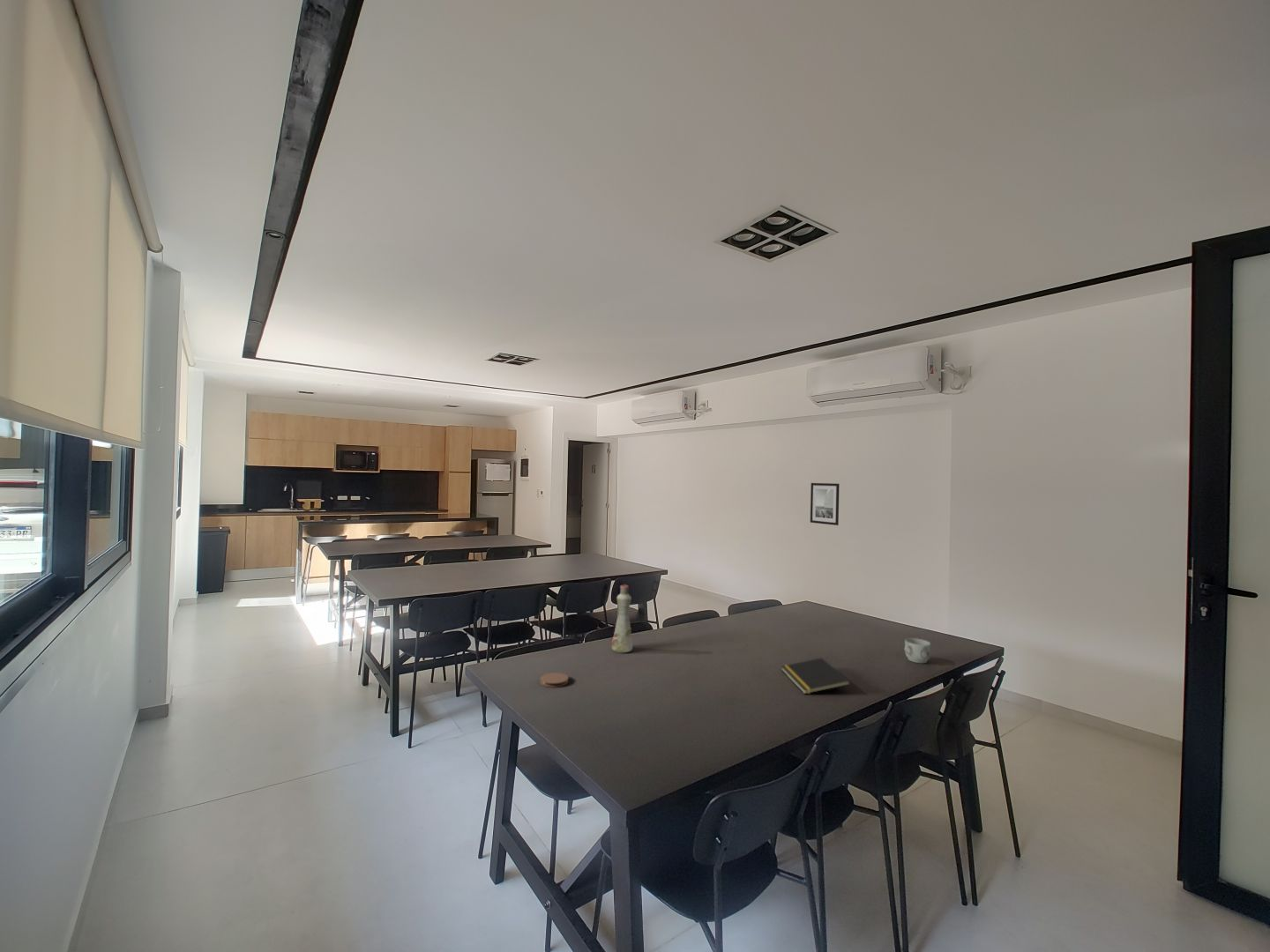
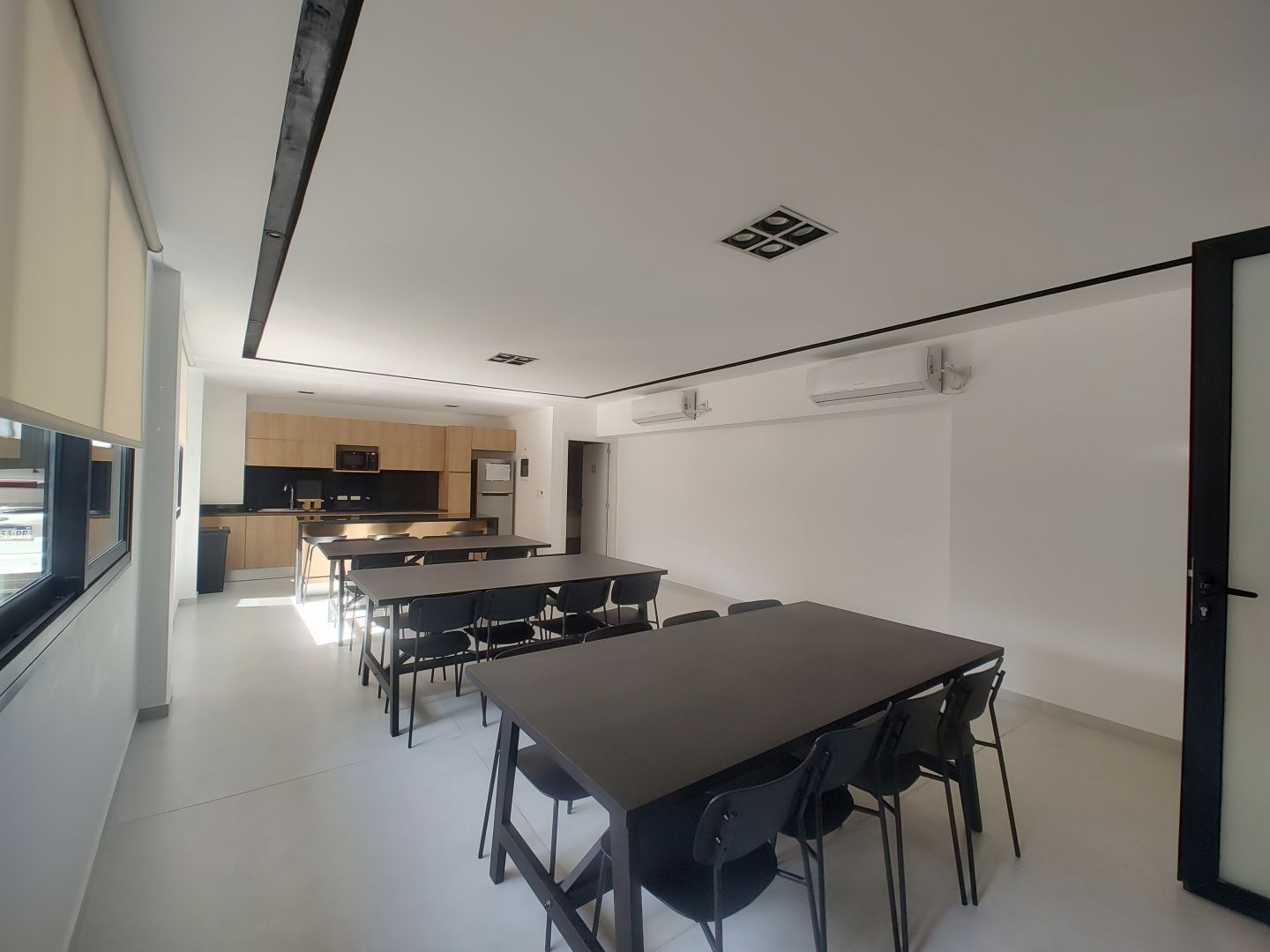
- wall art (824, 503)
- mug (915, 651)
- notepad (813, 674)
- coaster (554, 680)
- bottle (623, 617)
